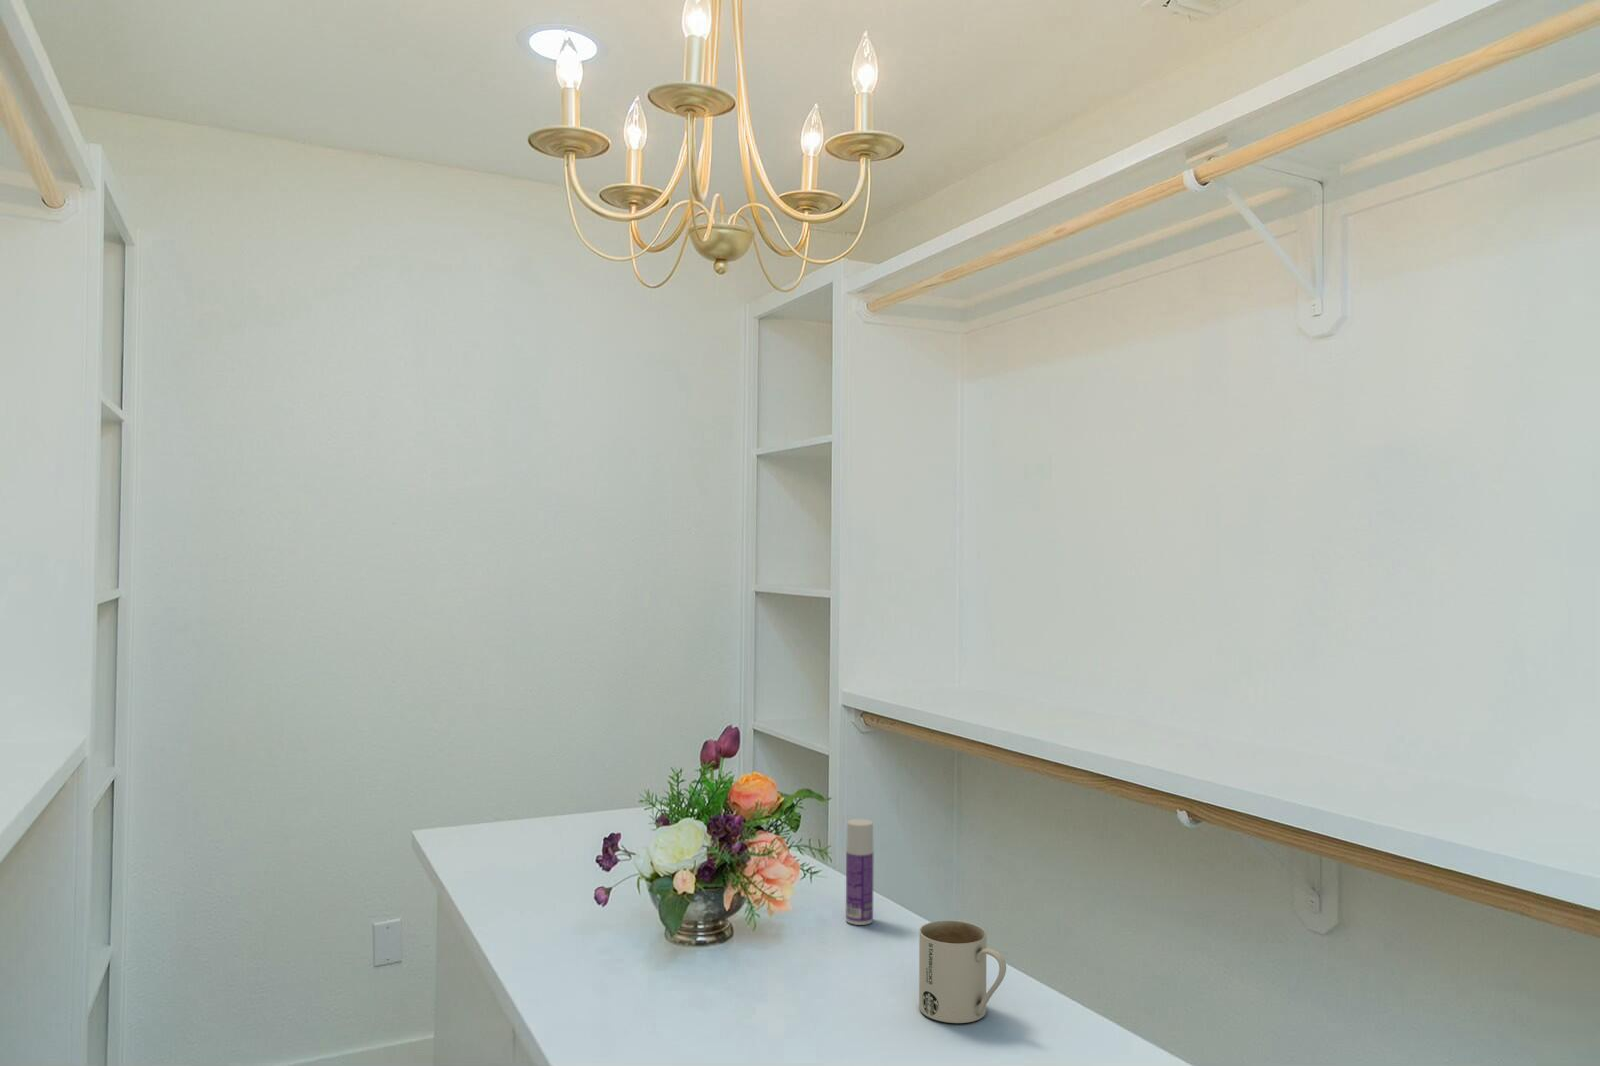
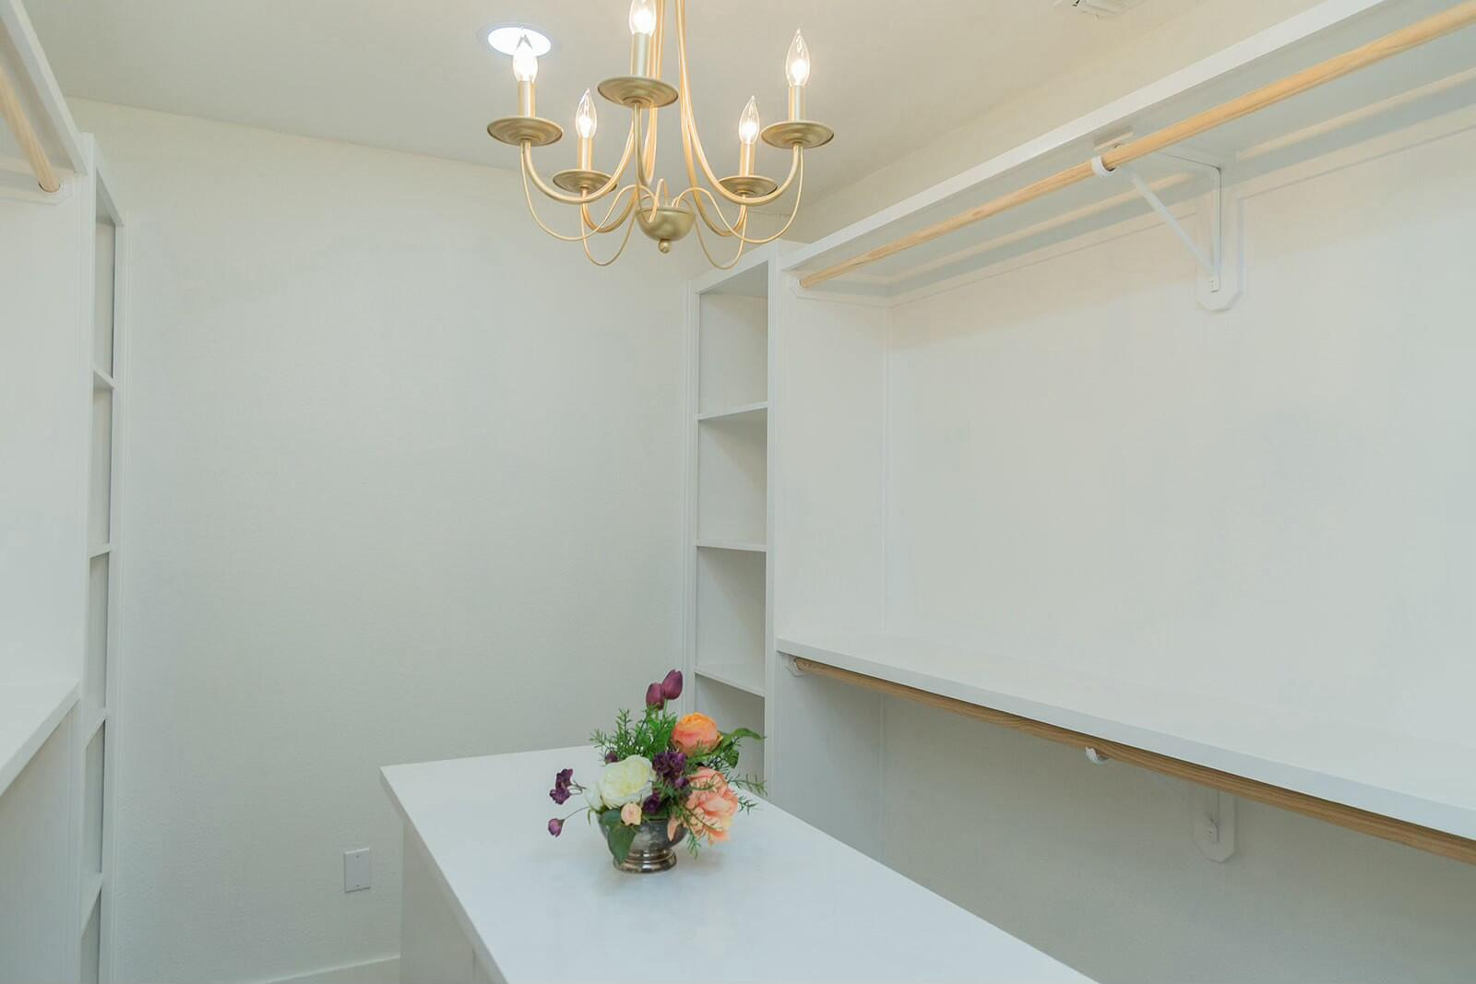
- bottle (860, 871)
- mug (964, 974)
